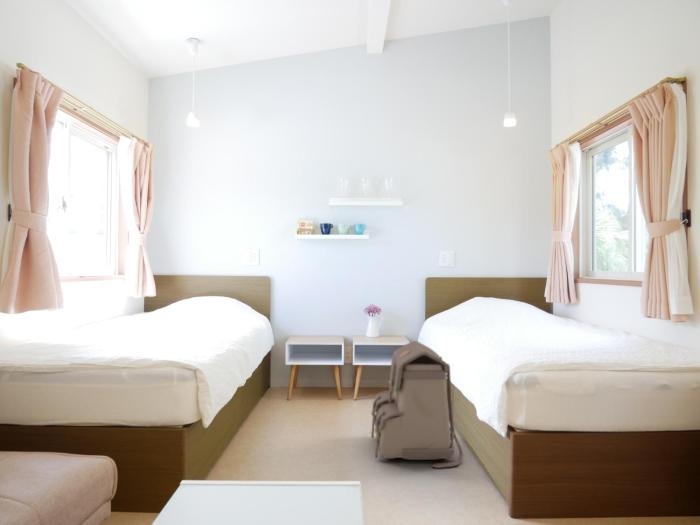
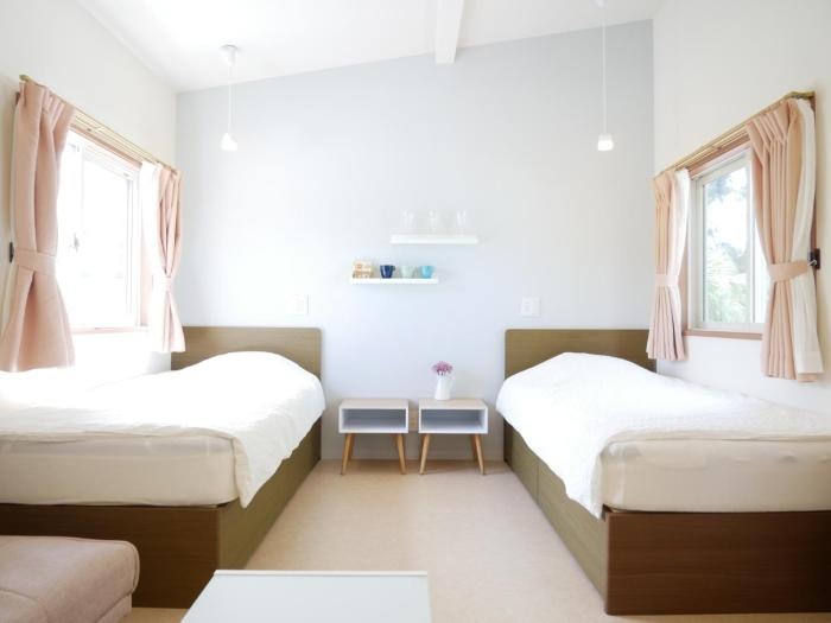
- backpack (414, 397)
